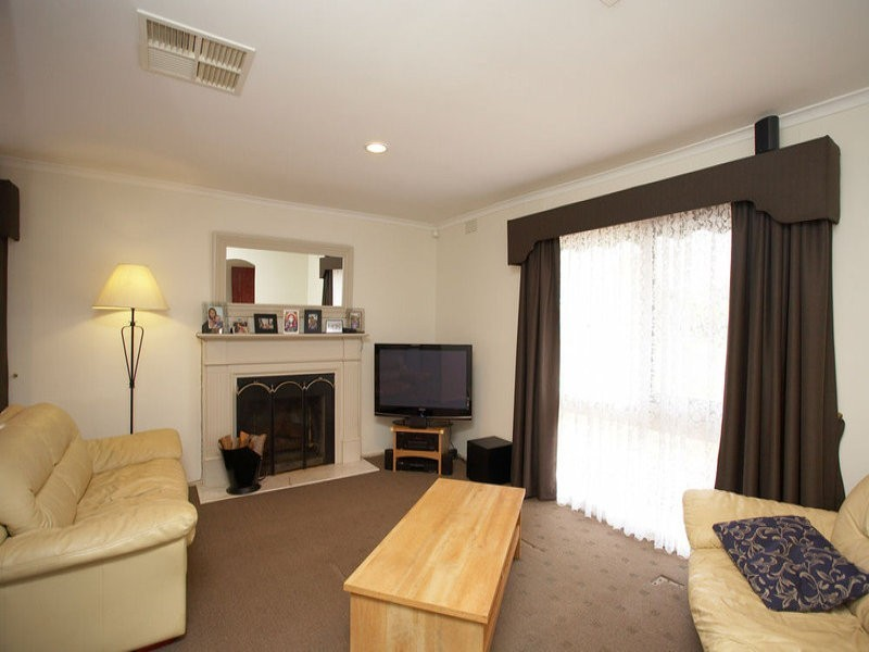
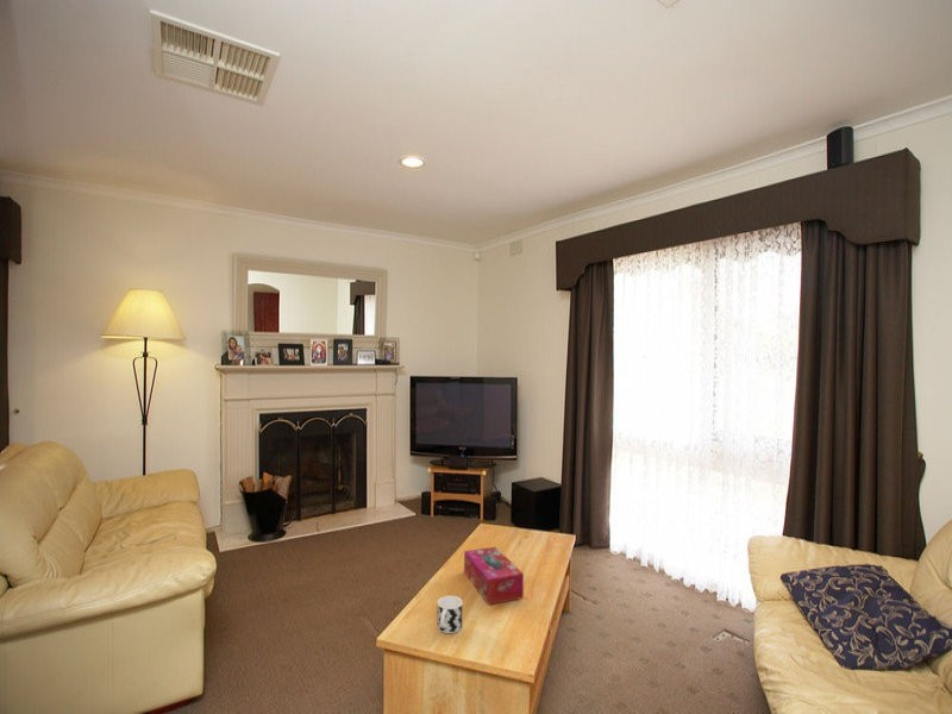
+ cup (447, 615)
+ tissue box (491, 572)
